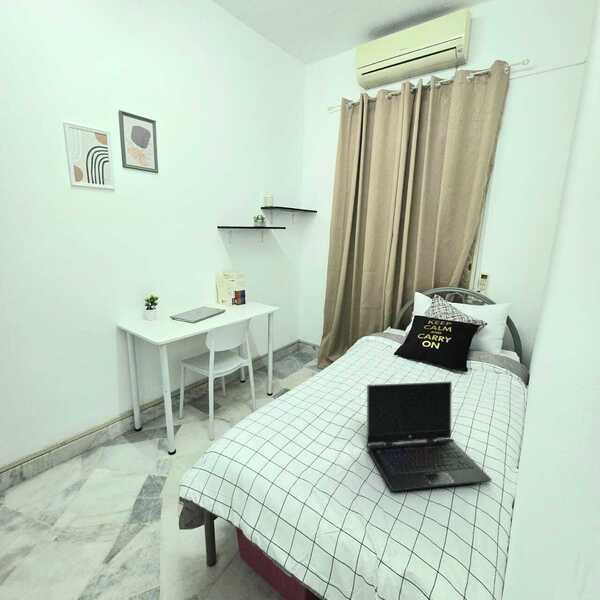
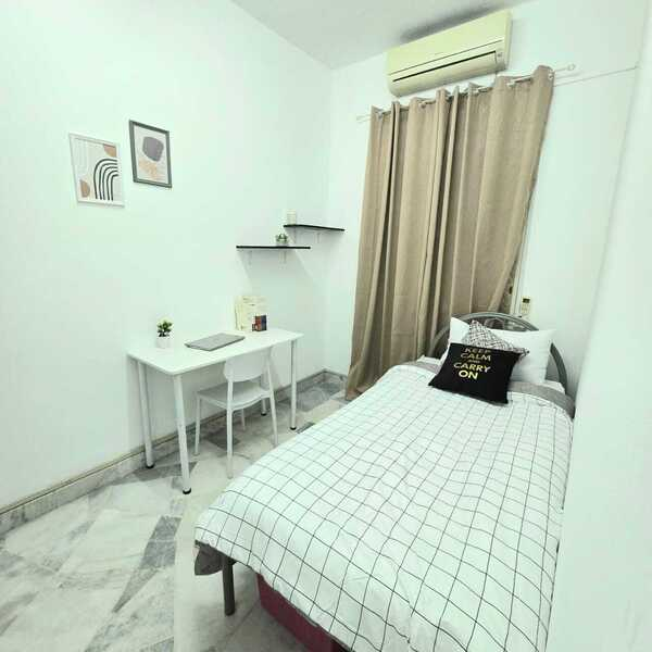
- laptop computer (424, 430)
